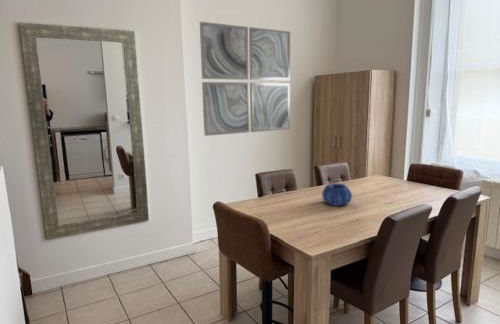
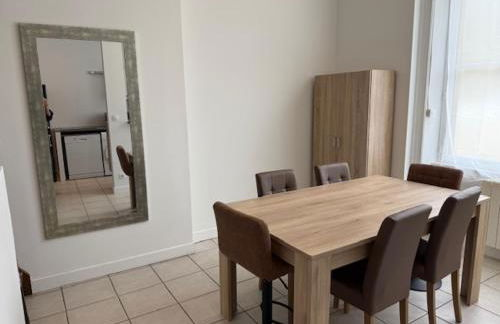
- wall art (248, 79)
- decorative bowl (336, 194)
